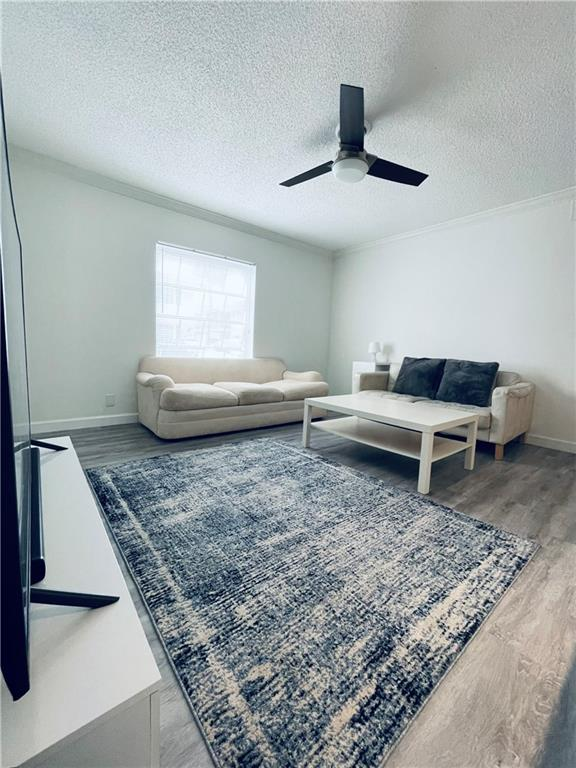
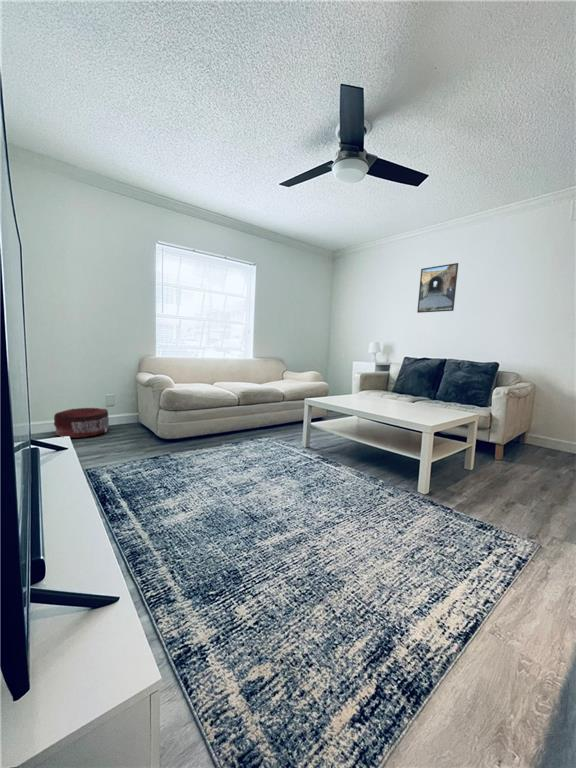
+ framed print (436, 289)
+ pouf (83, 421)
